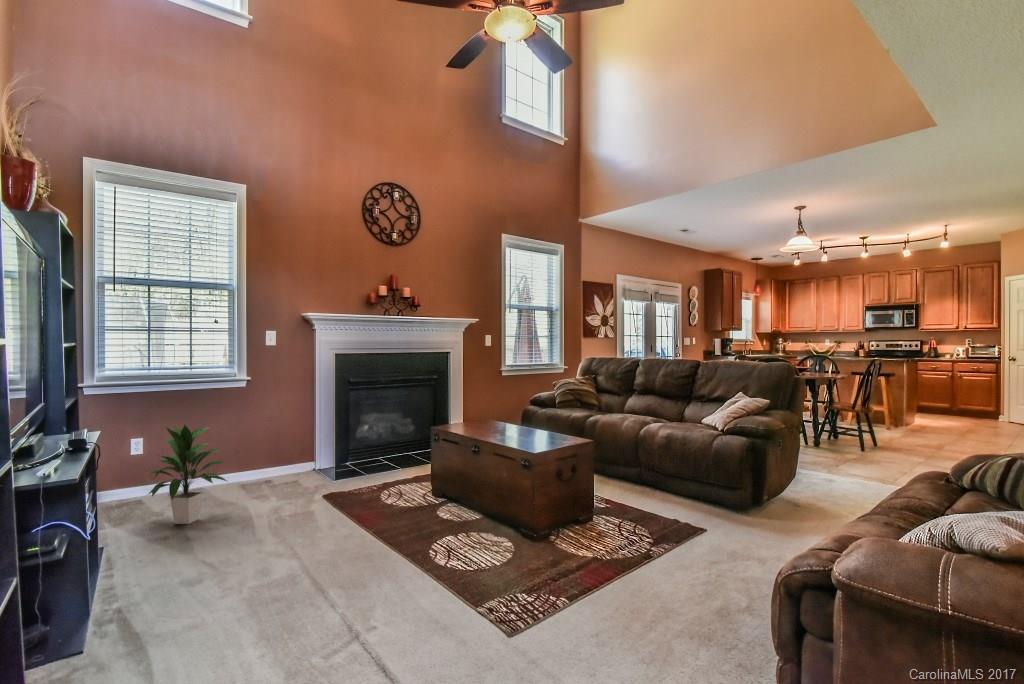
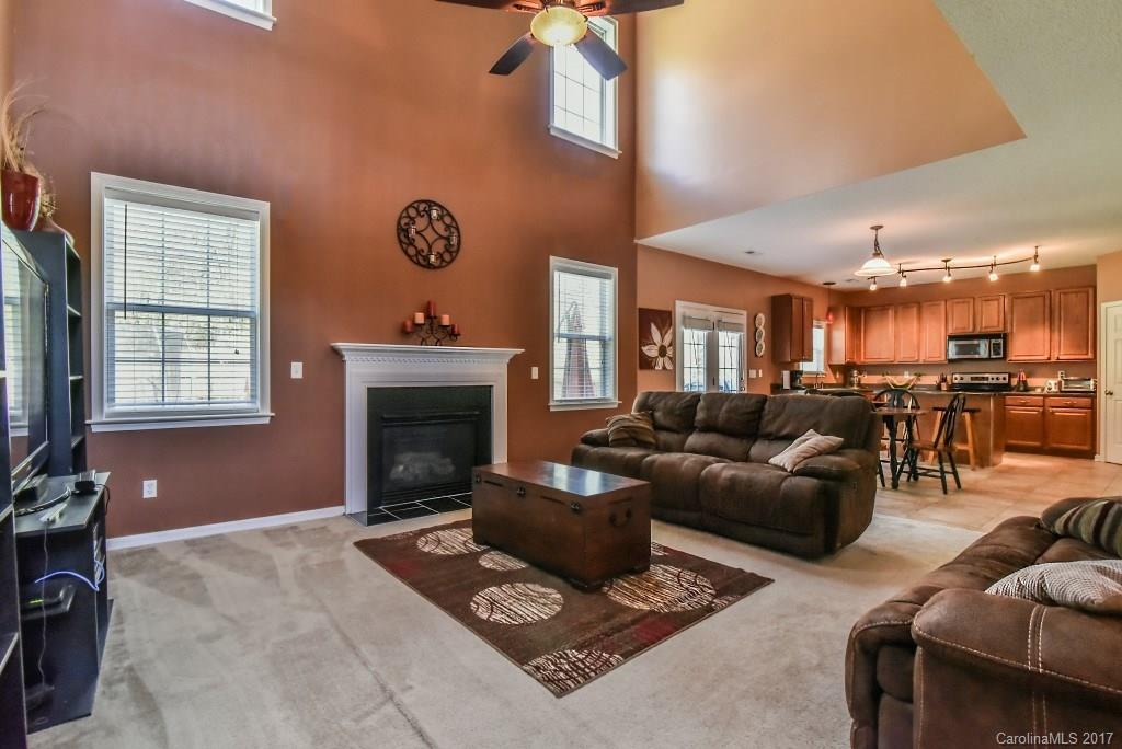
- indoor plant (185, 471)
